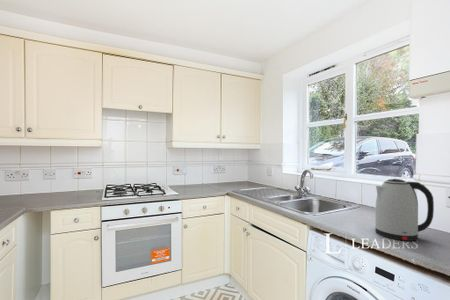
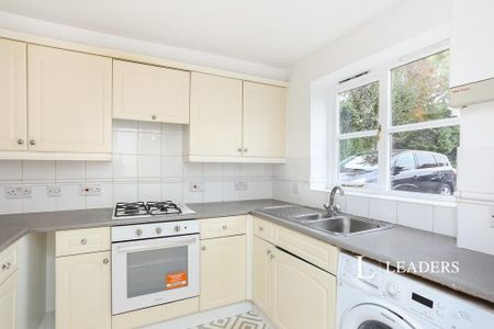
- kettle (403, 207)
